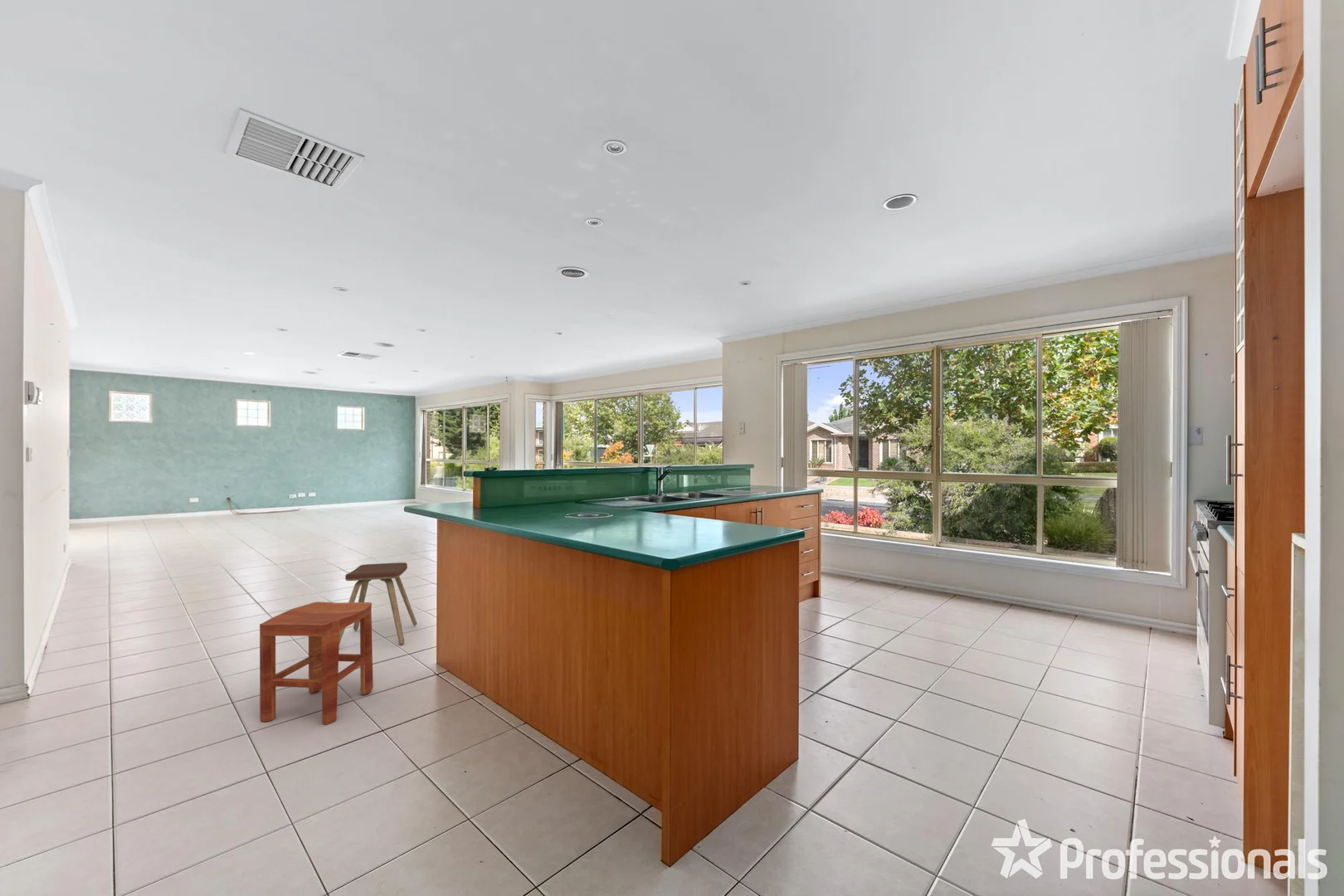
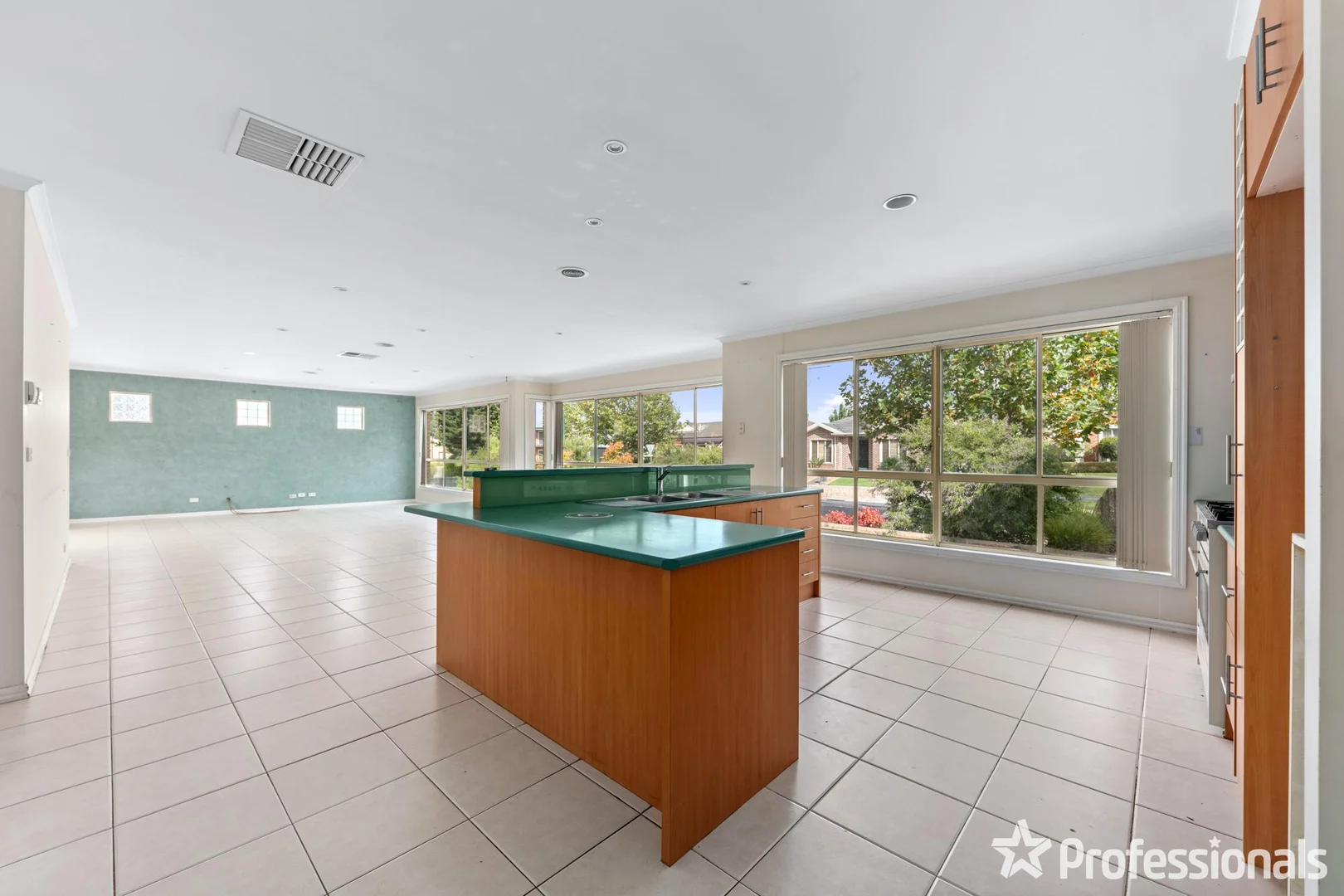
- music stool (389, 598)
- stool (321, 657)
